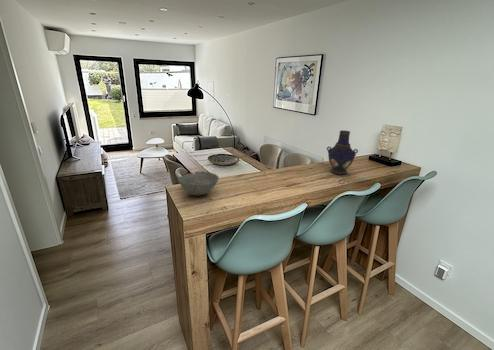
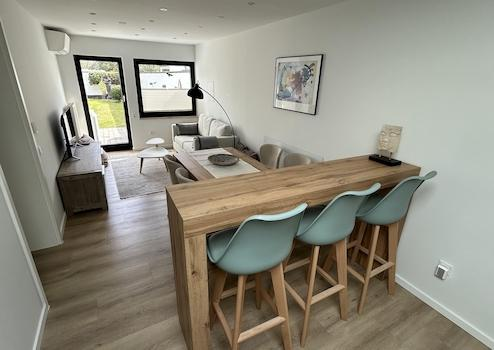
- vase (341, 152)
- bowl (199, 185)
